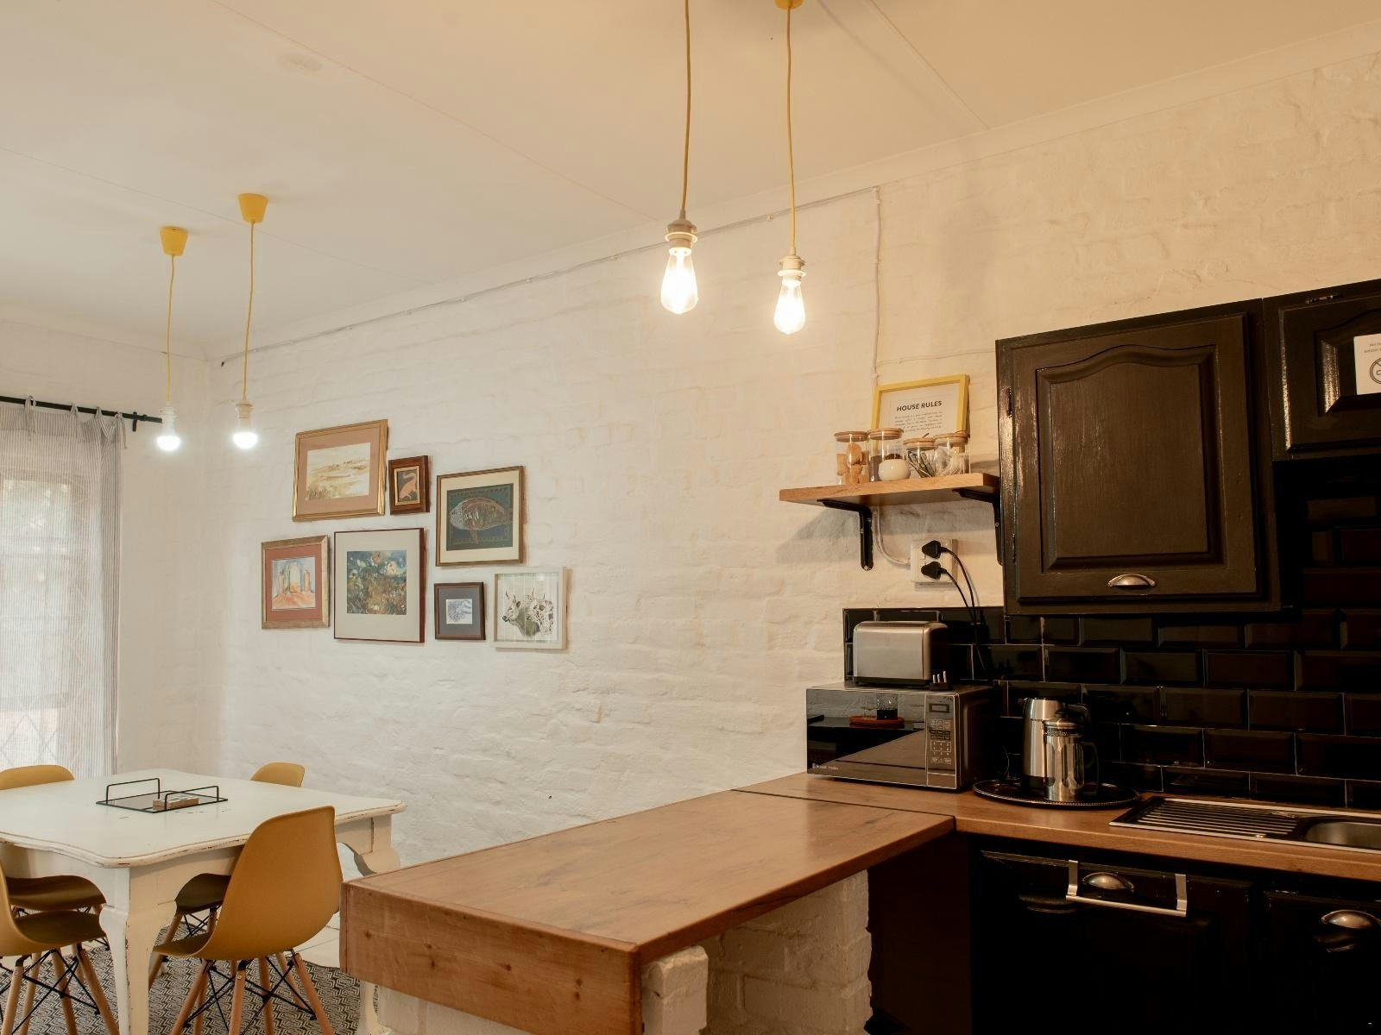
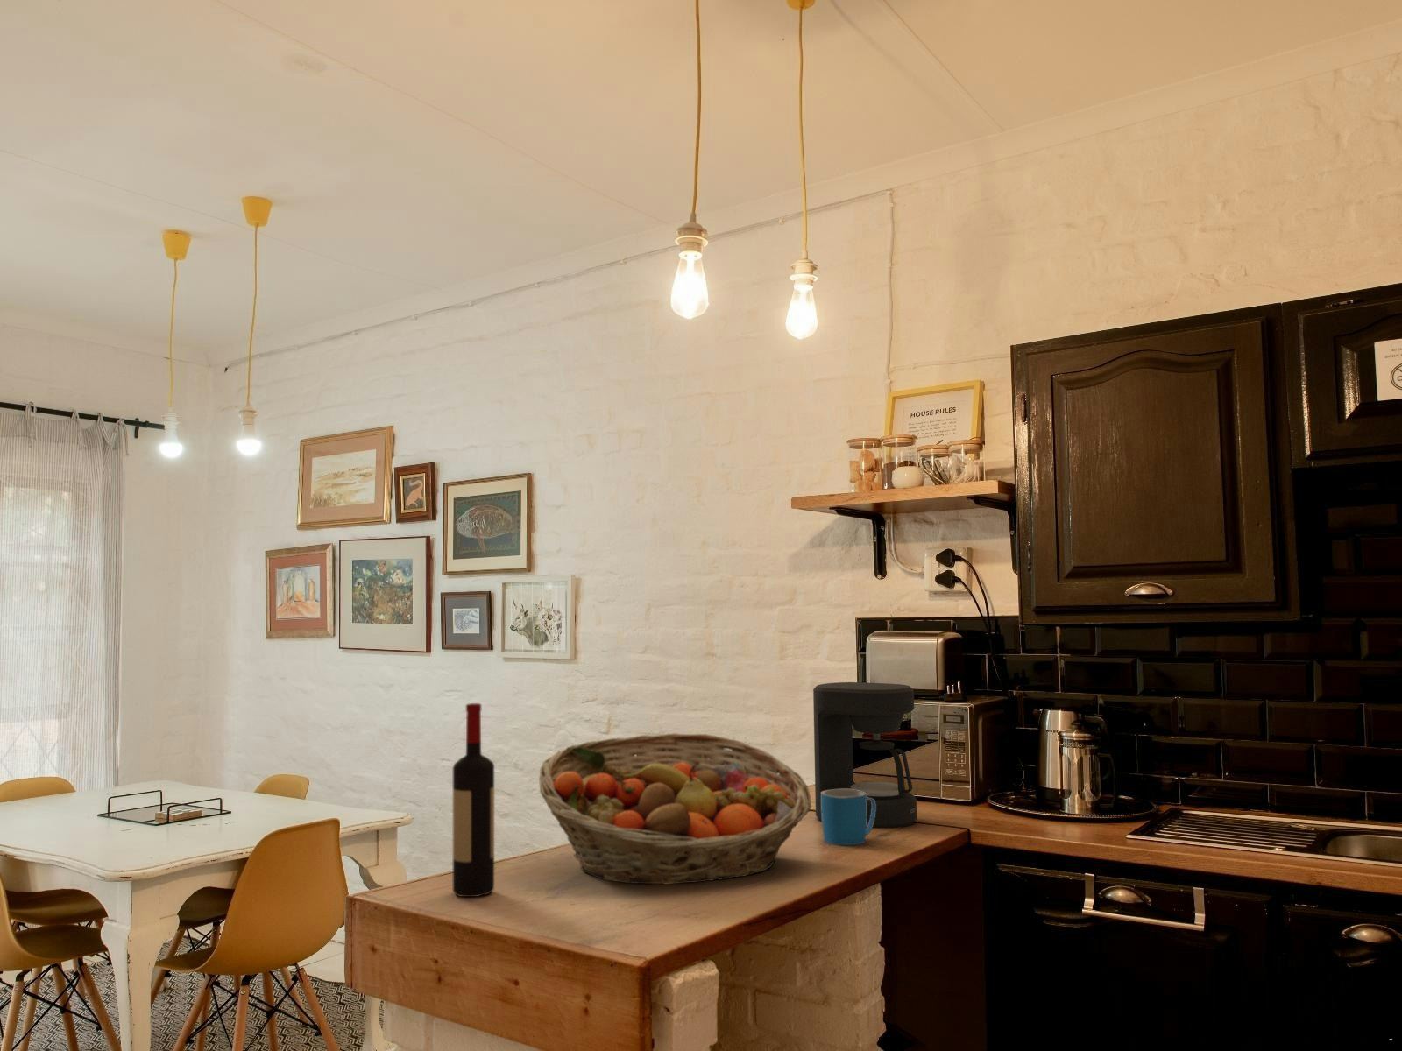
+ coffee maker (864, 749)
+ wine bottle (474, 797)
+ fruit basket (675, 804)
+ mug (850, 816)
